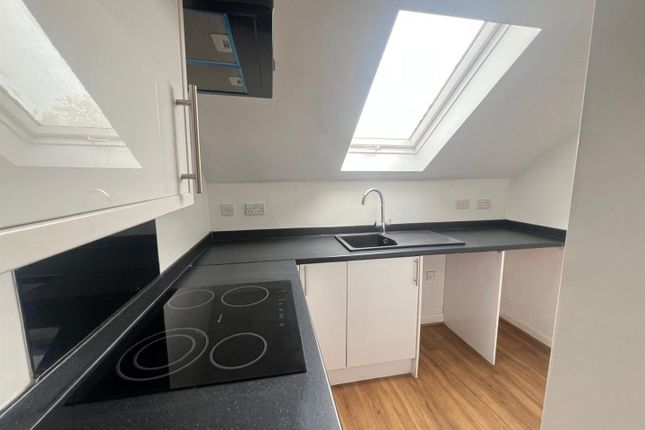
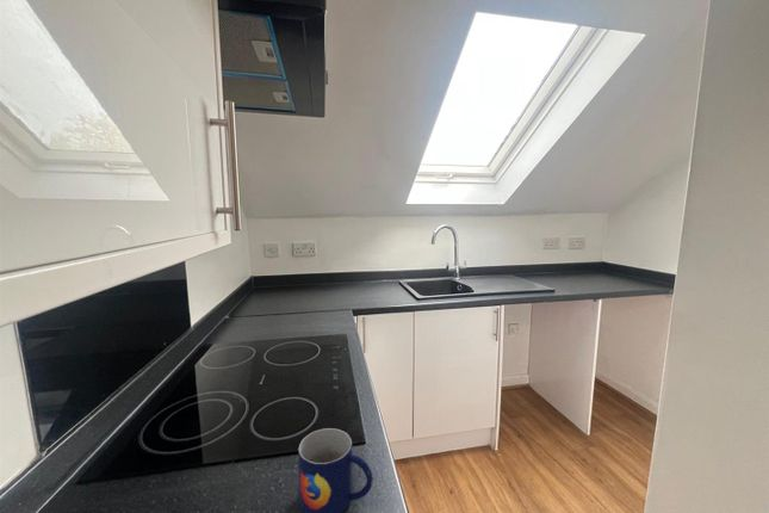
+ mug (336, 474)
